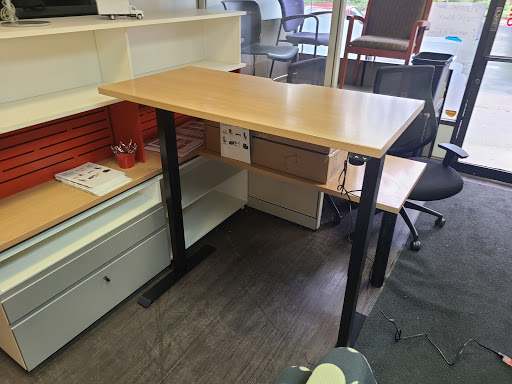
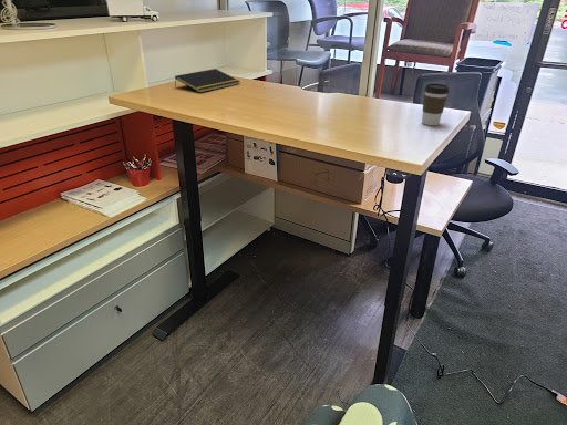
+ notepad (208, 80)
+ coffee cup (433, 104)
